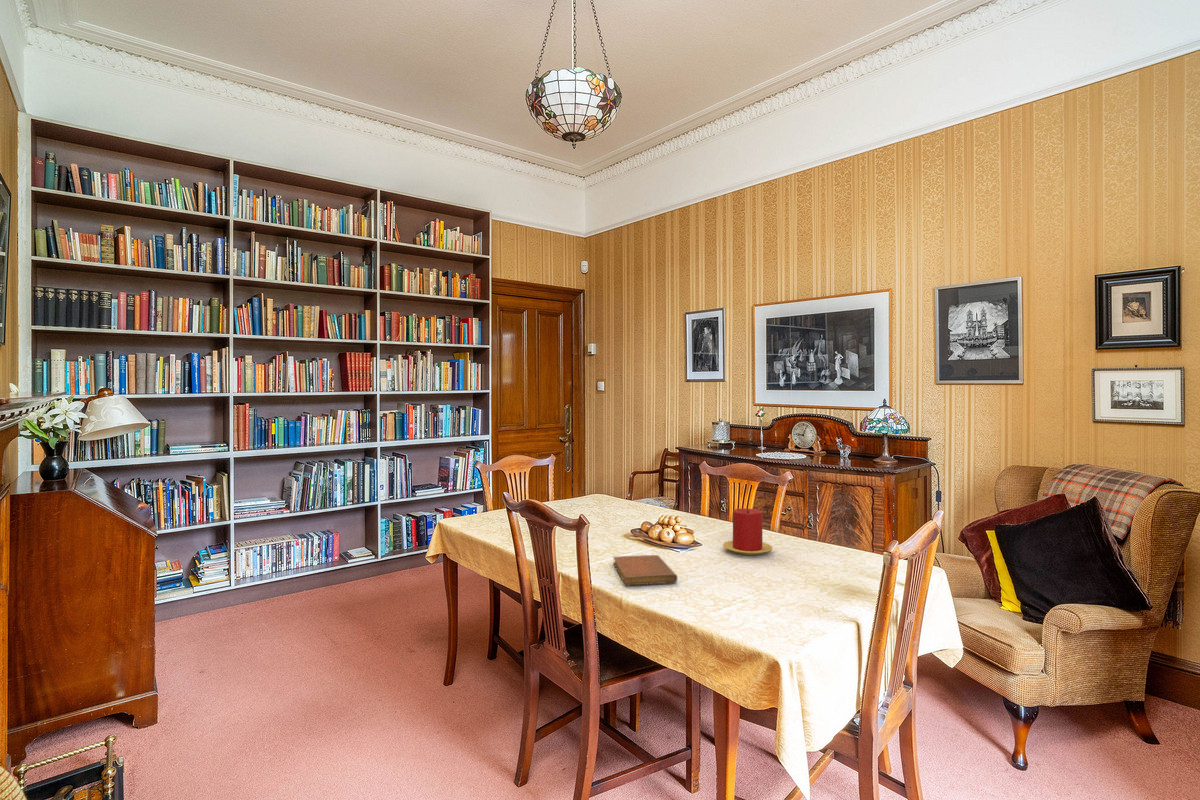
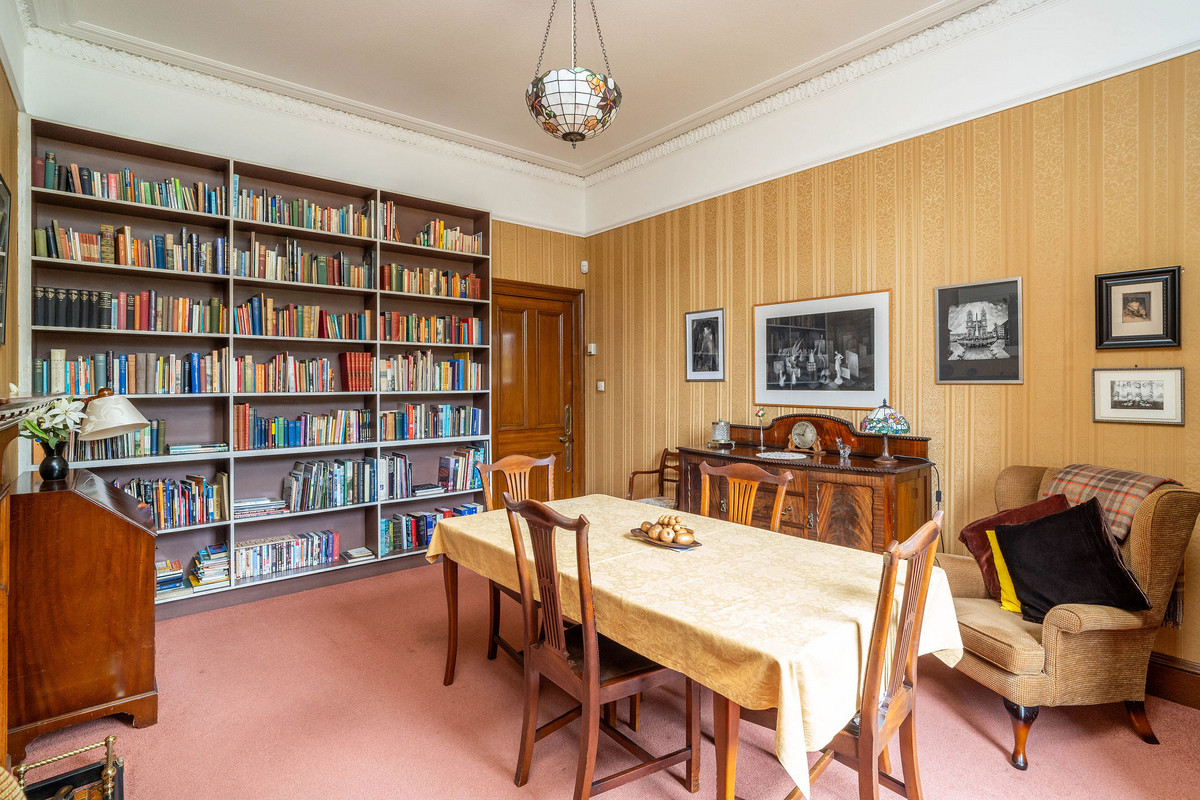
- candle (747, 530)
- notebook (643, 568)
